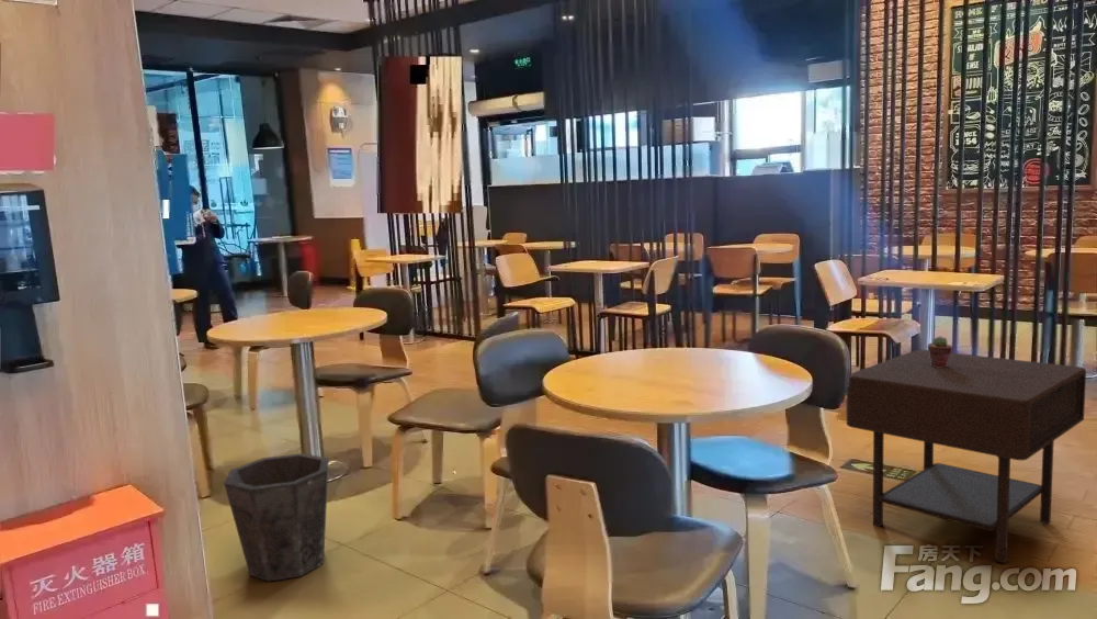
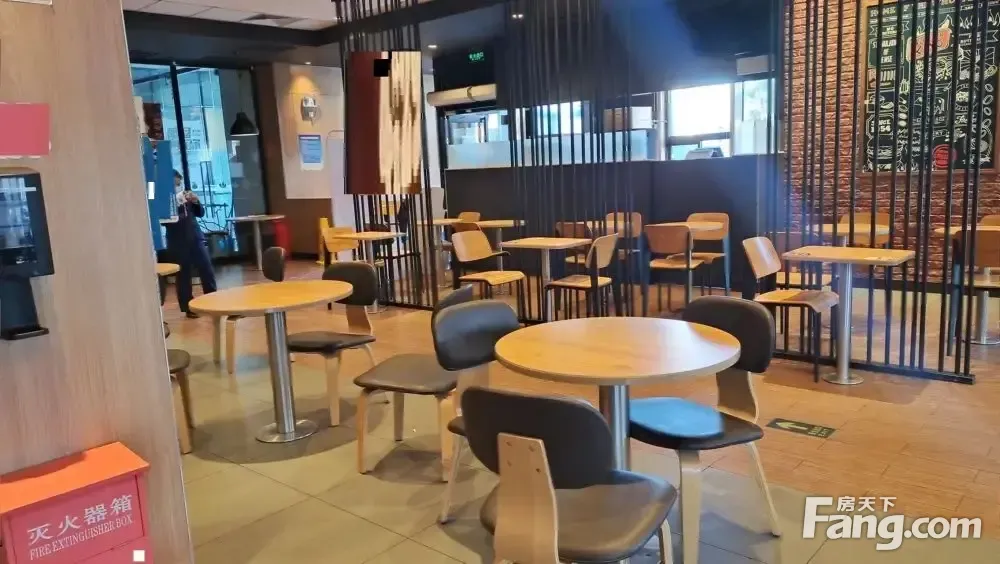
- side table (963, 448)
- waste bin (283, 517)
- potted succulent (939, 350)
